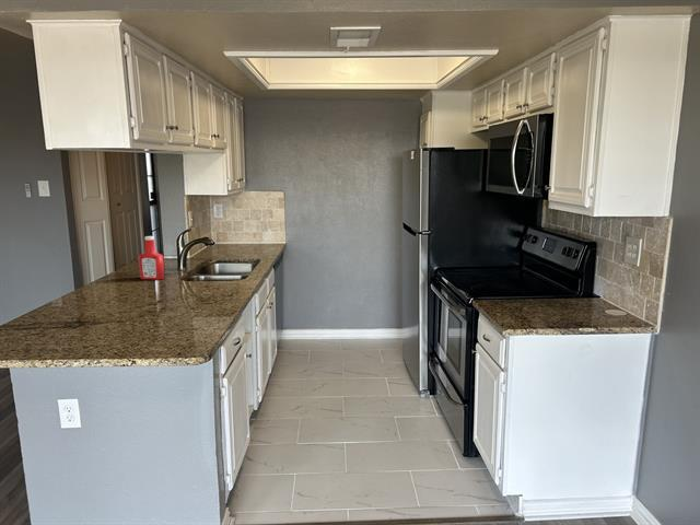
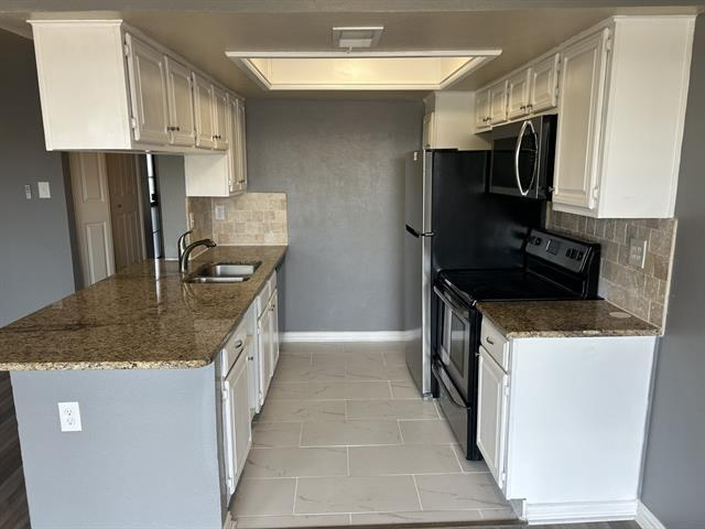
- soap bottle (151, 257)
